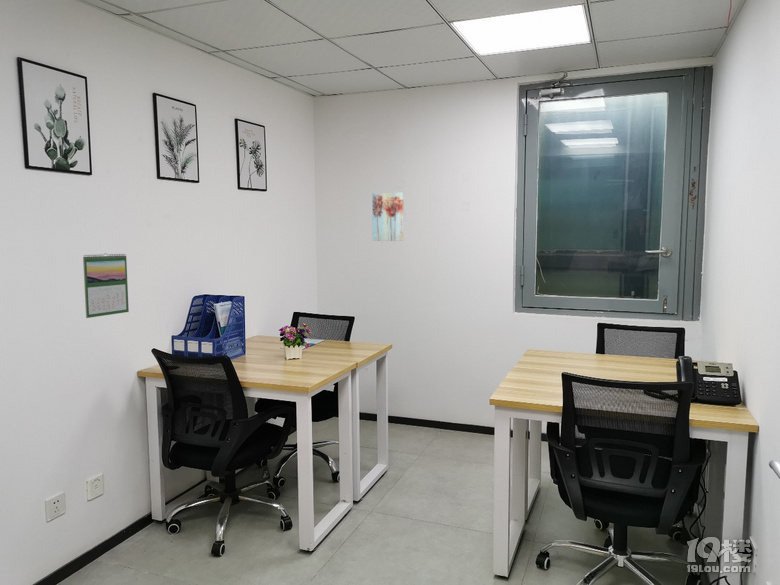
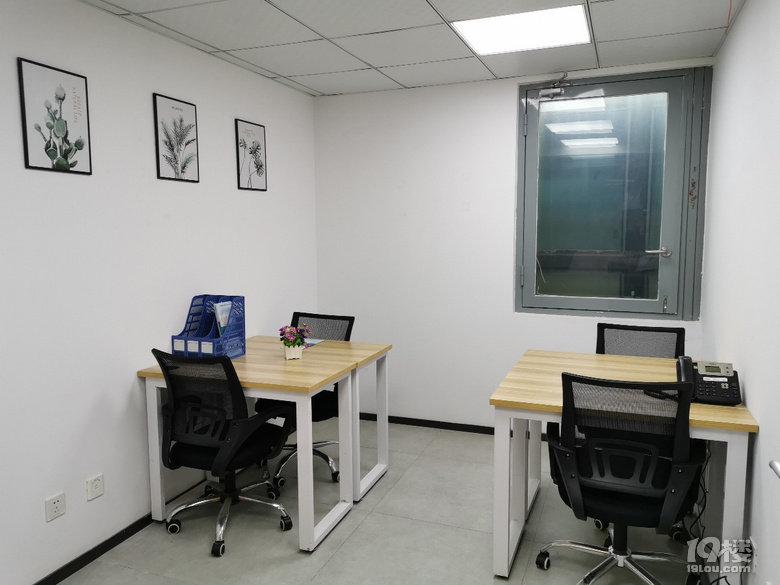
- wall art (387, 217)
- calendar (106, 284)
